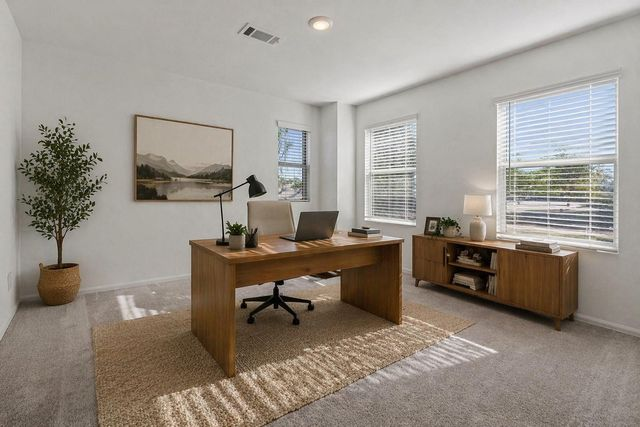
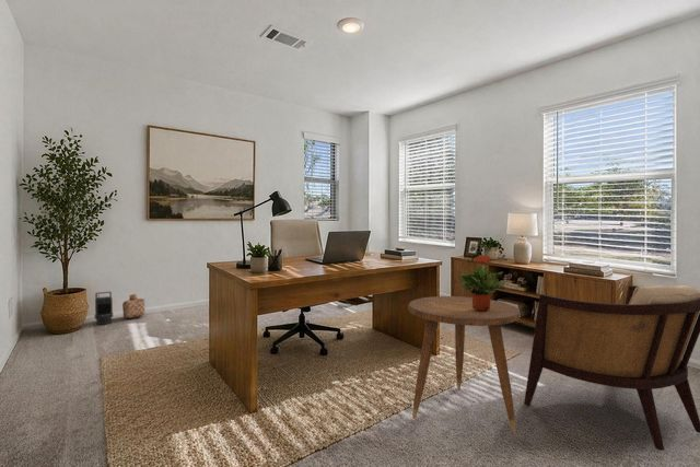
+ potted plant (482, 280)
+ basket (133, 305)
+ lantern (103, 307)
+ armchair (616, 345)
+ side table (460, 359)
